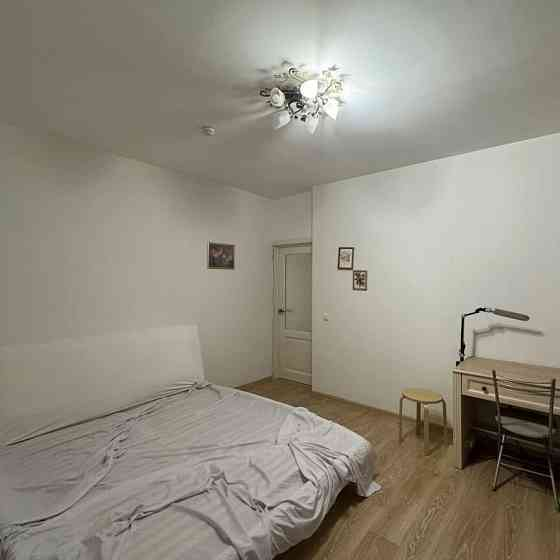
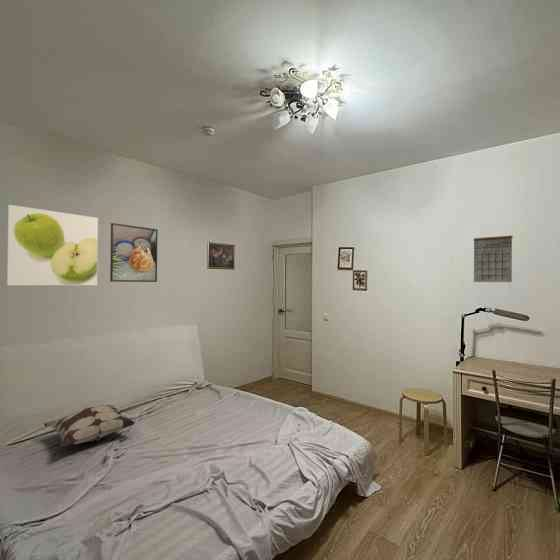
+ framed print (135, 254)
+ calendar (492, 254)
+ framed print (56, 248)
+ decorative pillow (89, 423)
